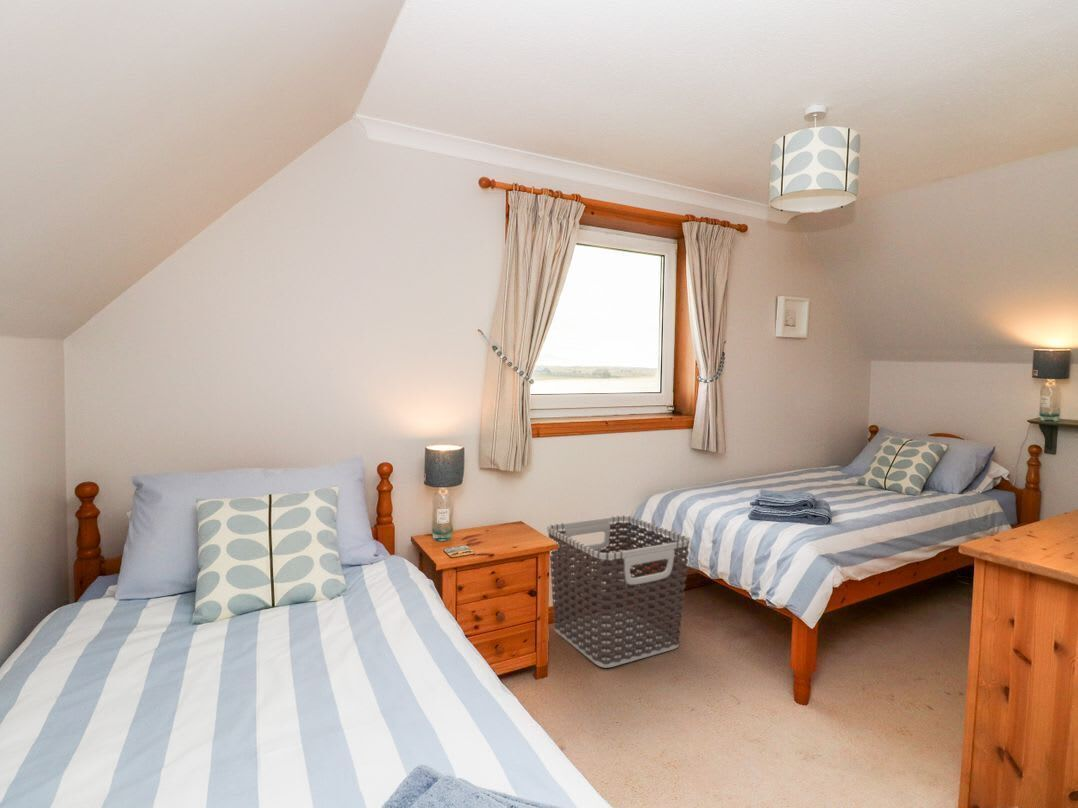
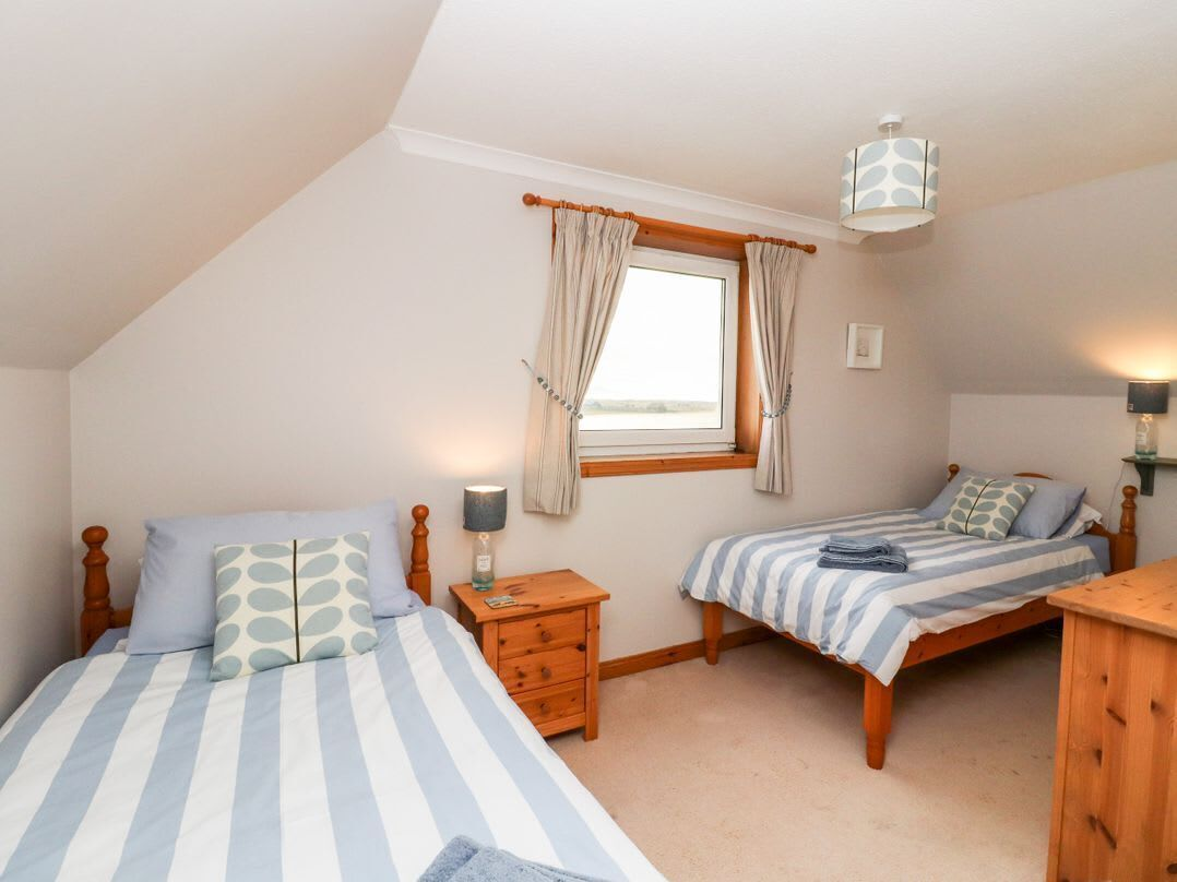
- clothes hamper (615, 584)
